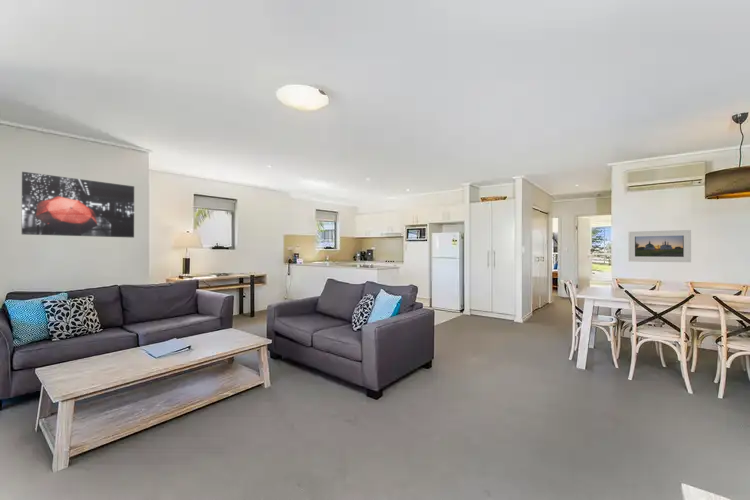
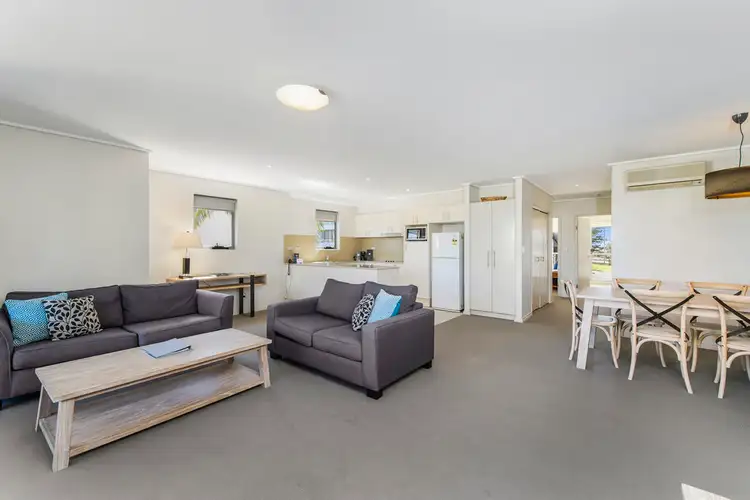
- wall art (83, 208)
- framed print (658, 246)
